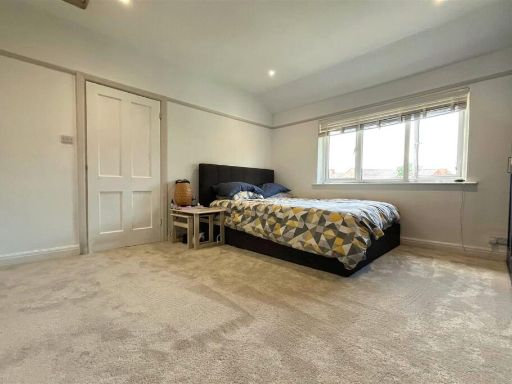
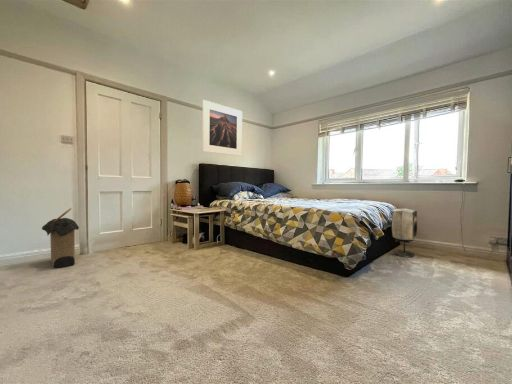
+ laundry hamper (60, 235)
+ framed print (223, 130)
+ speaker (403, 231)
